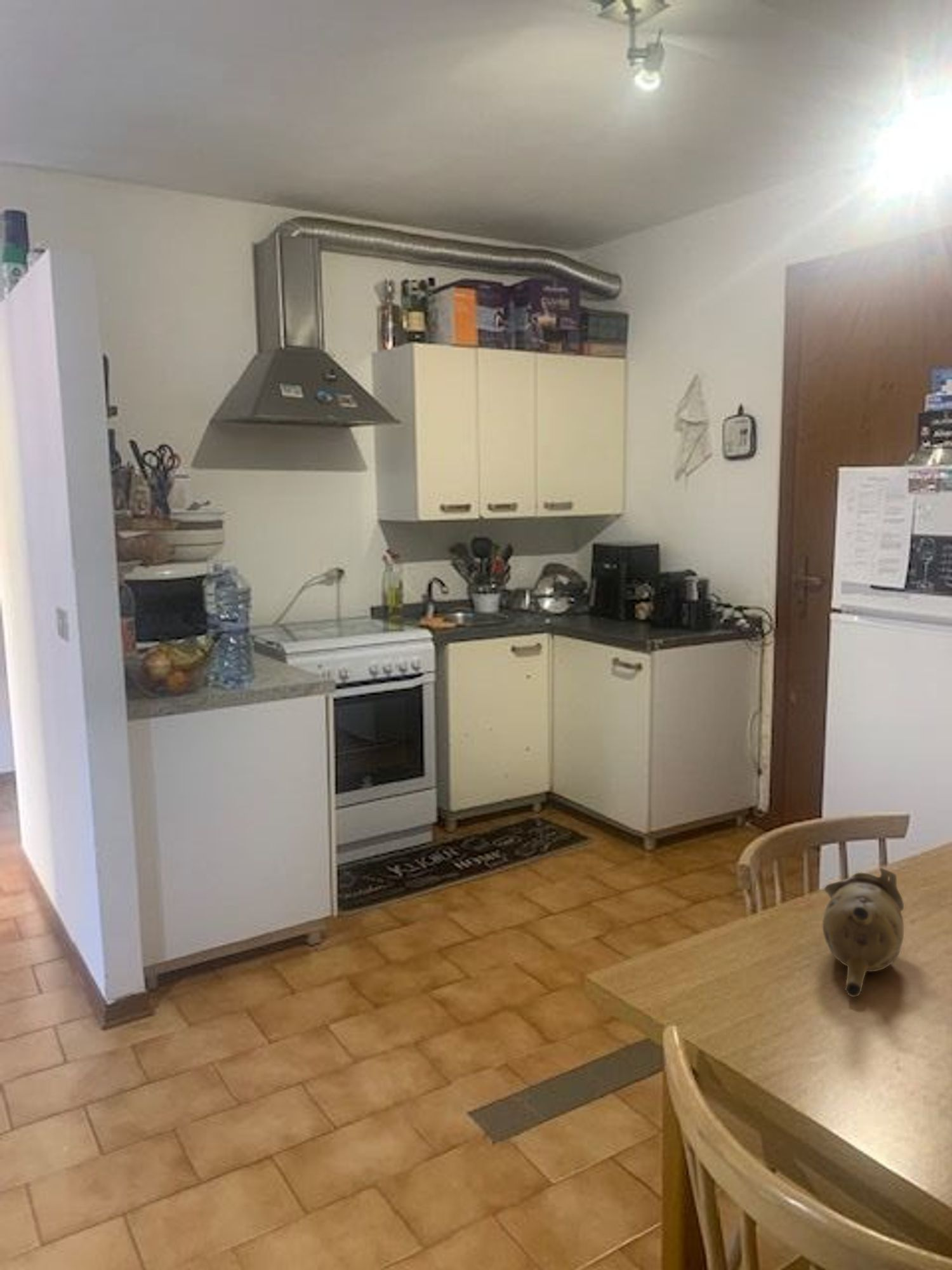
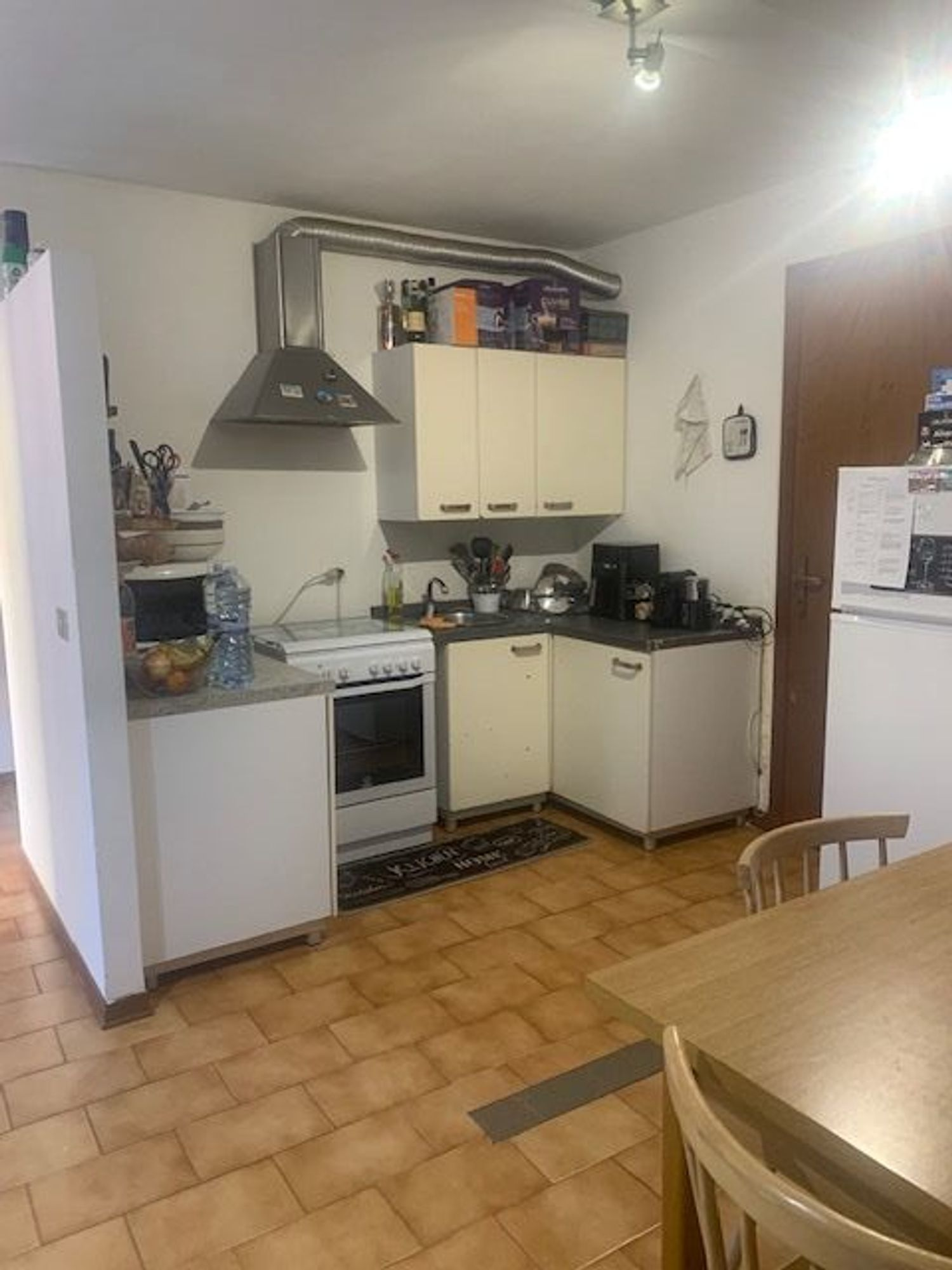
- teapot (862, 925)
